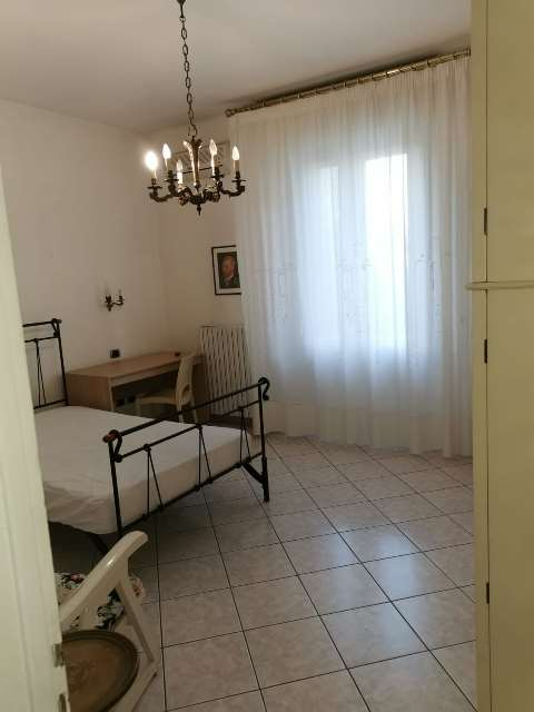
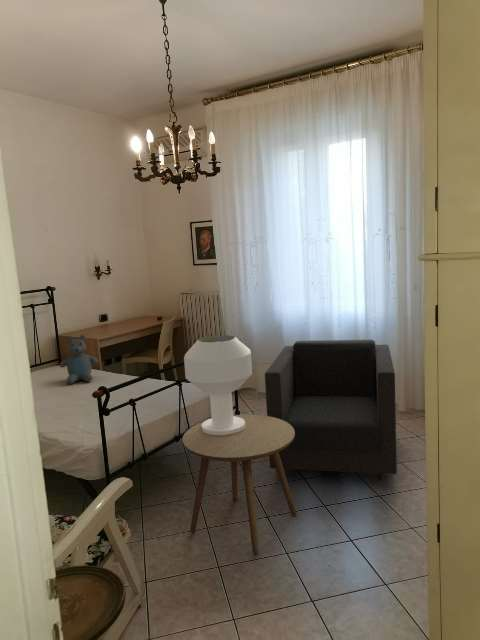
+ table lamp (219, 383)
+ side table (244, 479)
+ armchair (333, 405)
+ teddy bear (78, 358)
